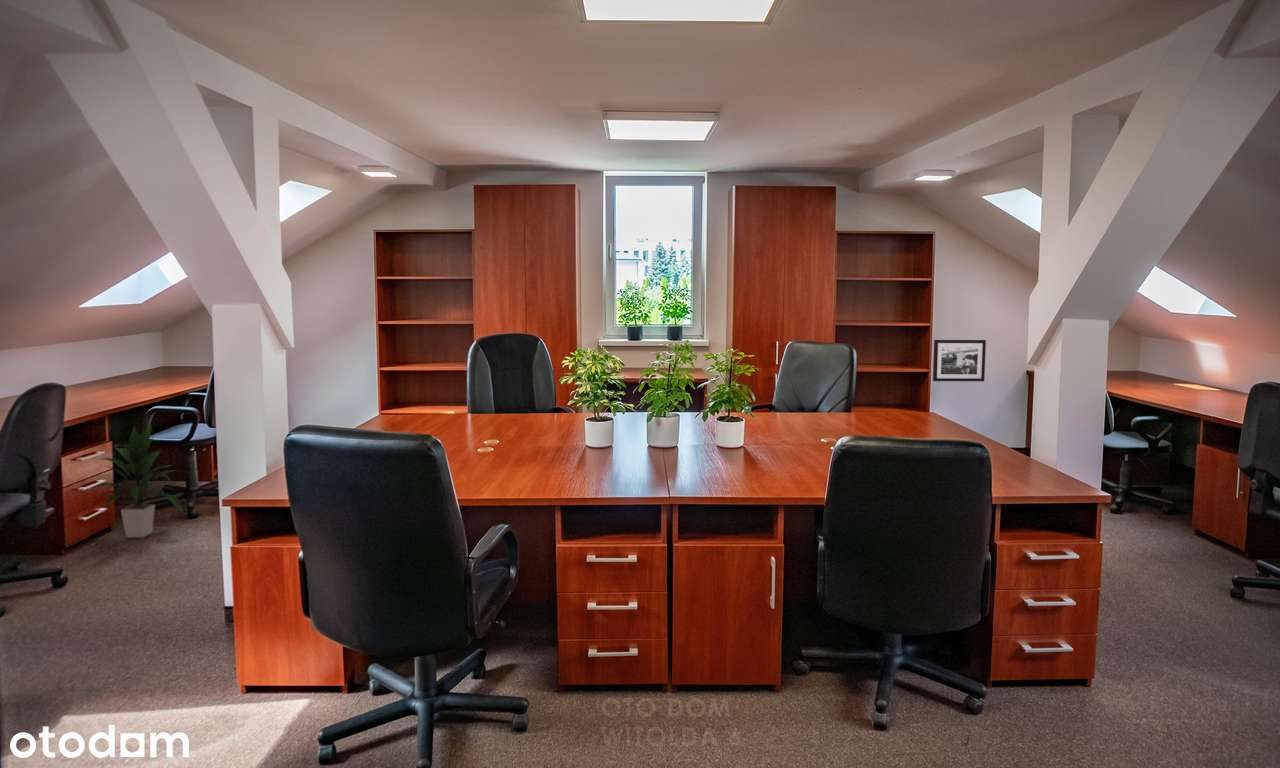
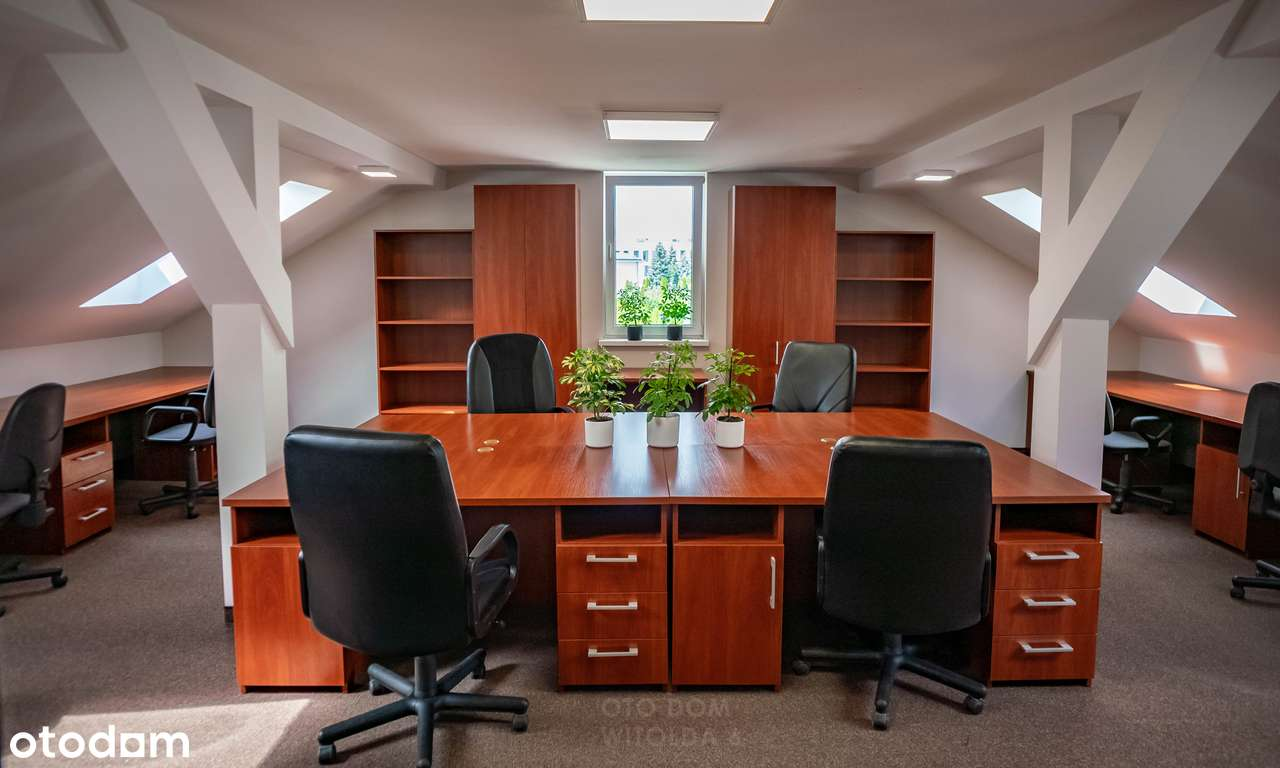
- picture frame (959, 360)
- indoor plant (139, 482)
